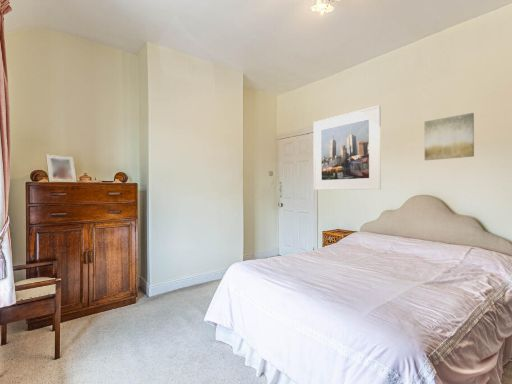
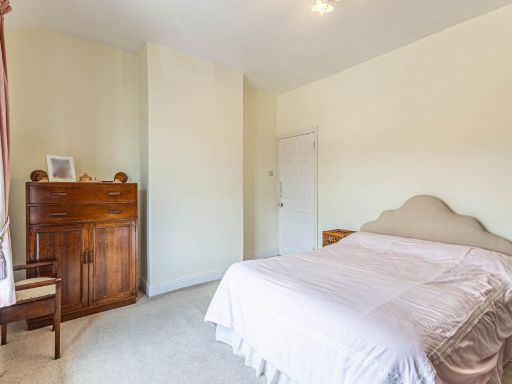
- wall art (447, 138)
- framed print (343, 152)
